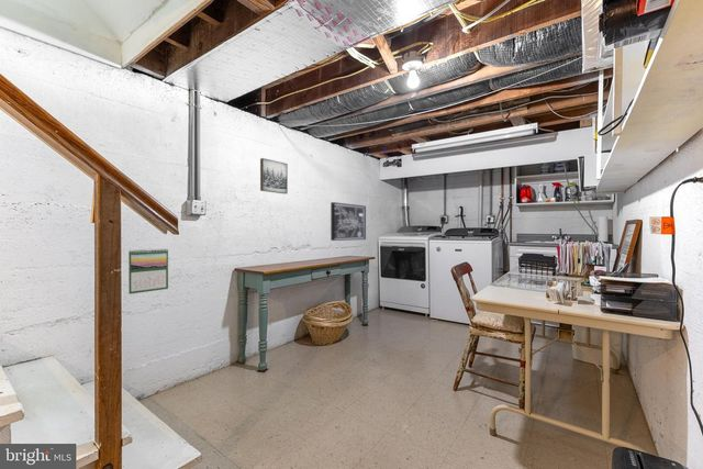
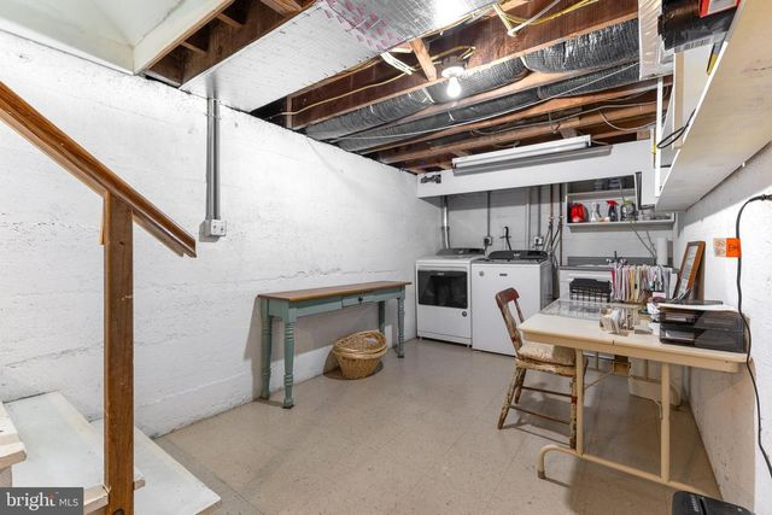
- wall art (274, 176)
- wall art (349, 222)
- calendar (148, 269)
